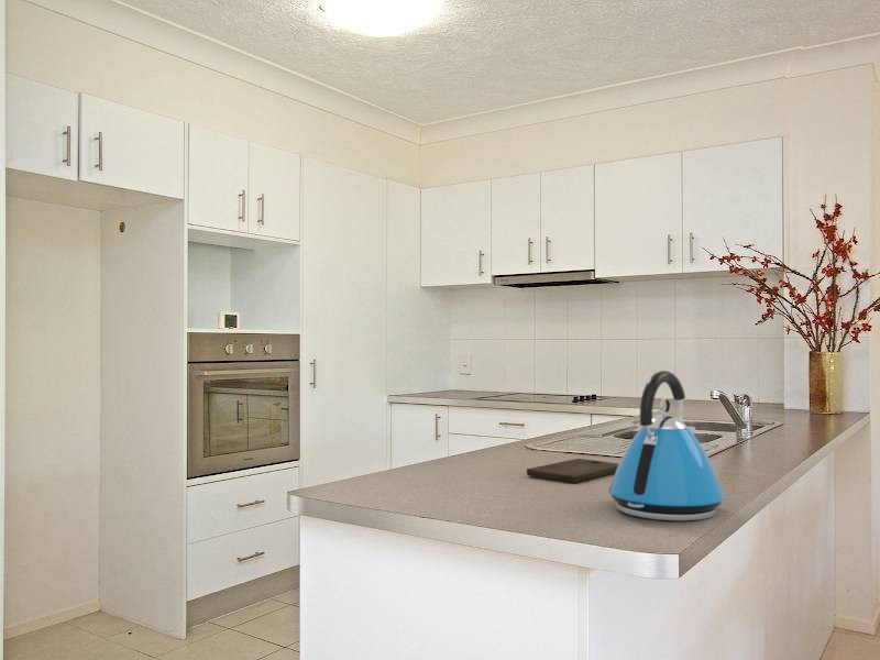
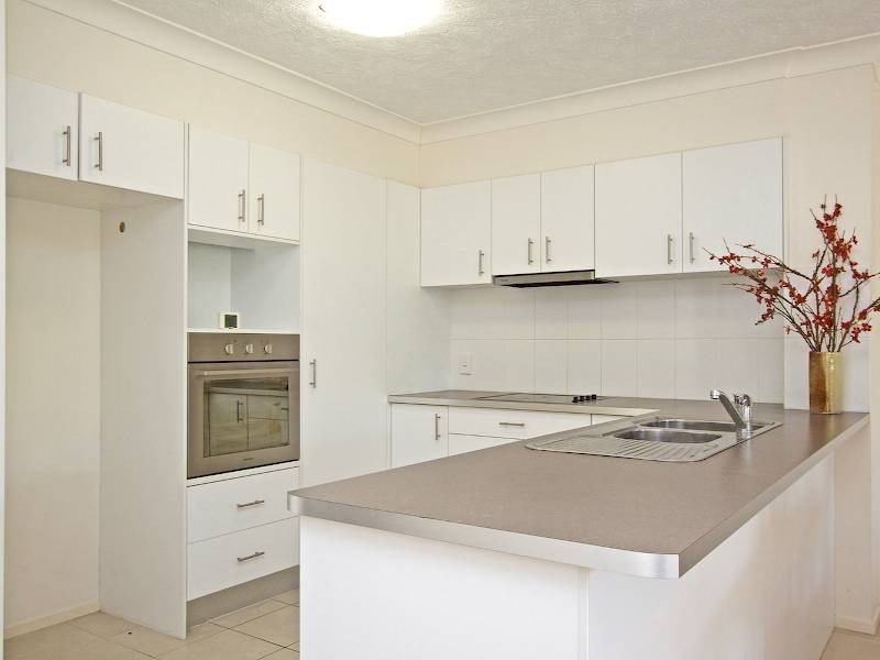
- kettle (663, 440)
- cutting board (576, 470)
